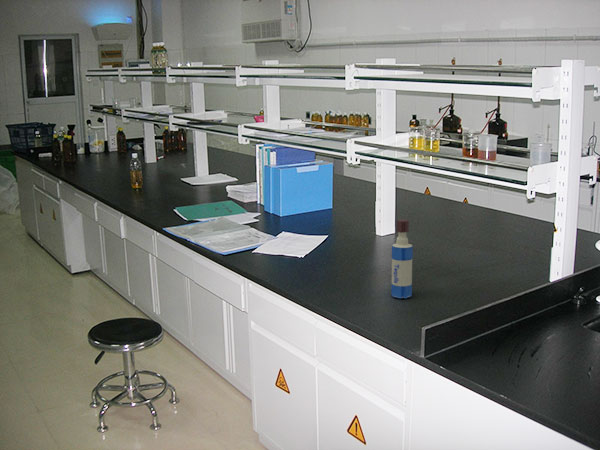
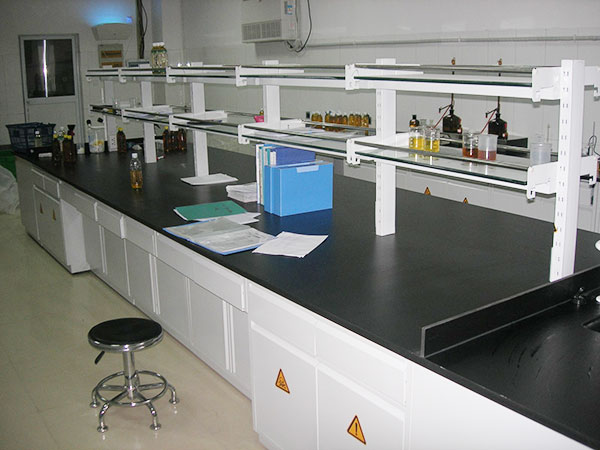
- tequila bottle (402, 258)
